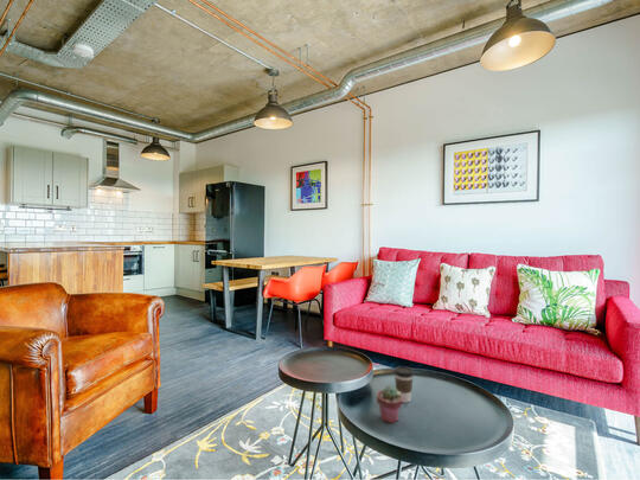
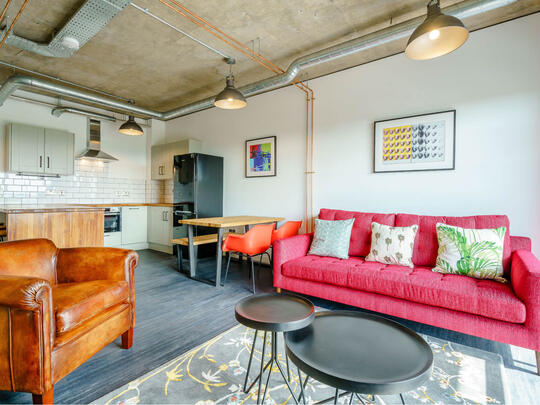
- potted succulent (389, 402)
- coffee cup (403, 384)
